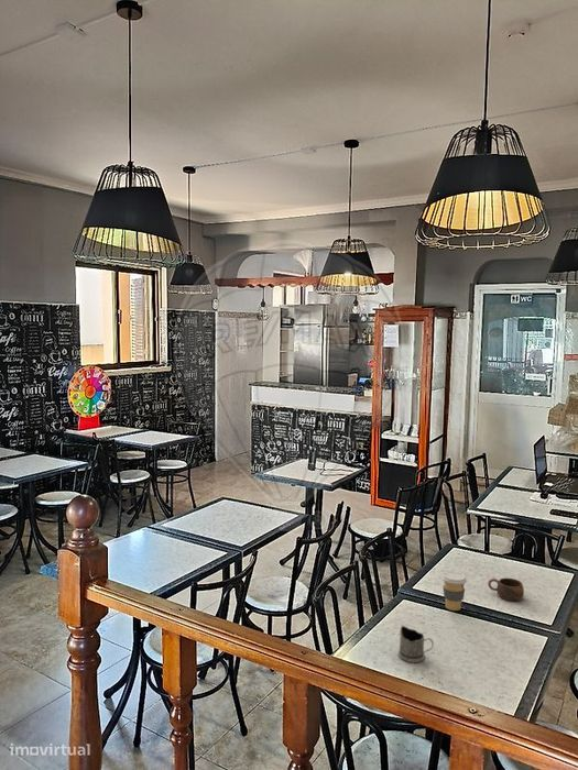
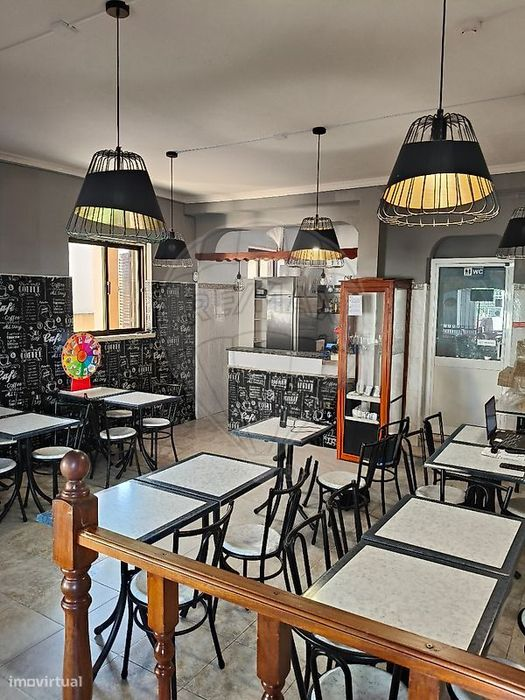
- coffee cup (454, 591)
- cup (505, 587)
- tea glass holder (415, 644)
